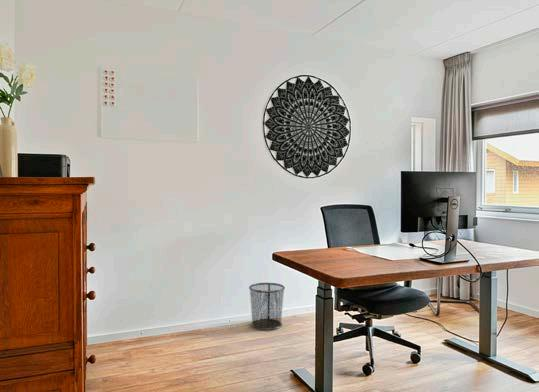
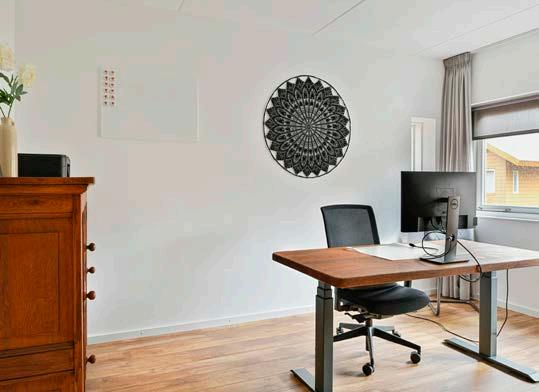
- waste bin (266, 305)
